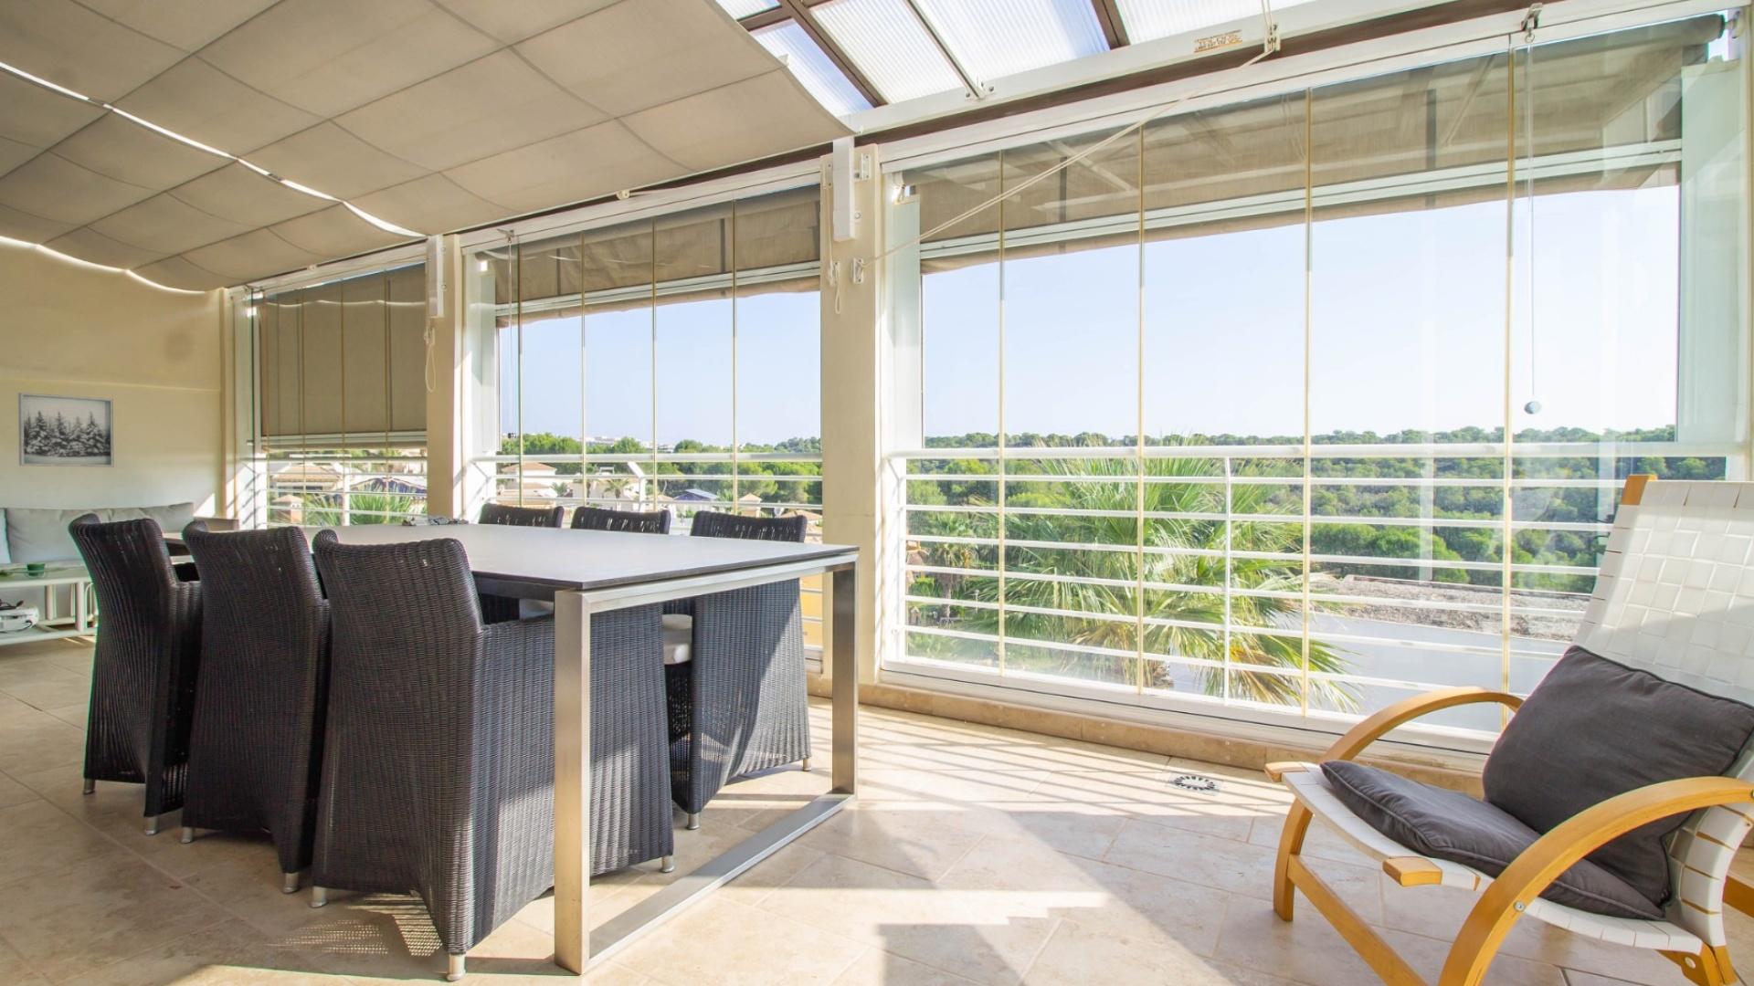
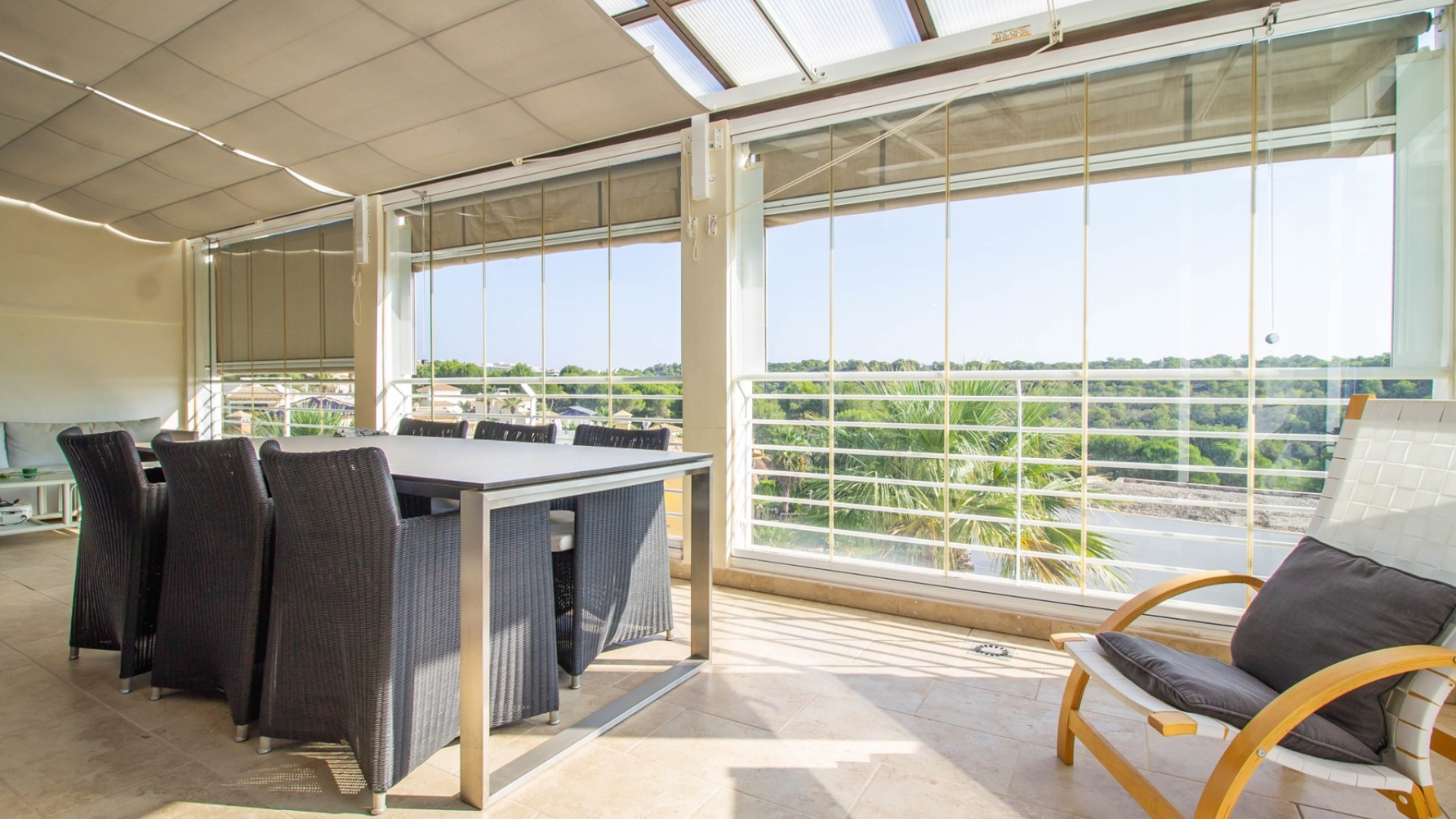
- wall art (67, 431)
